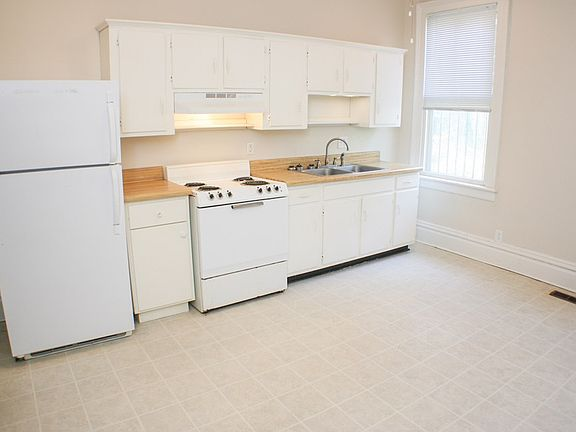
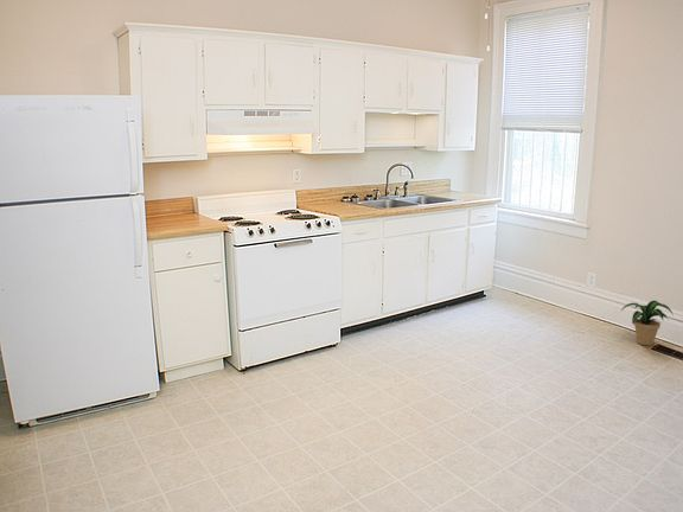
+ potted plant (646, 322)
